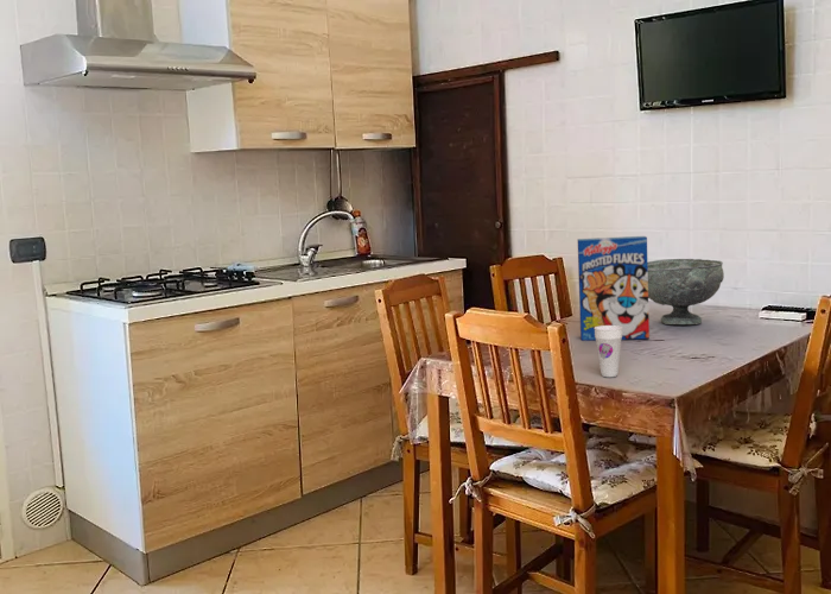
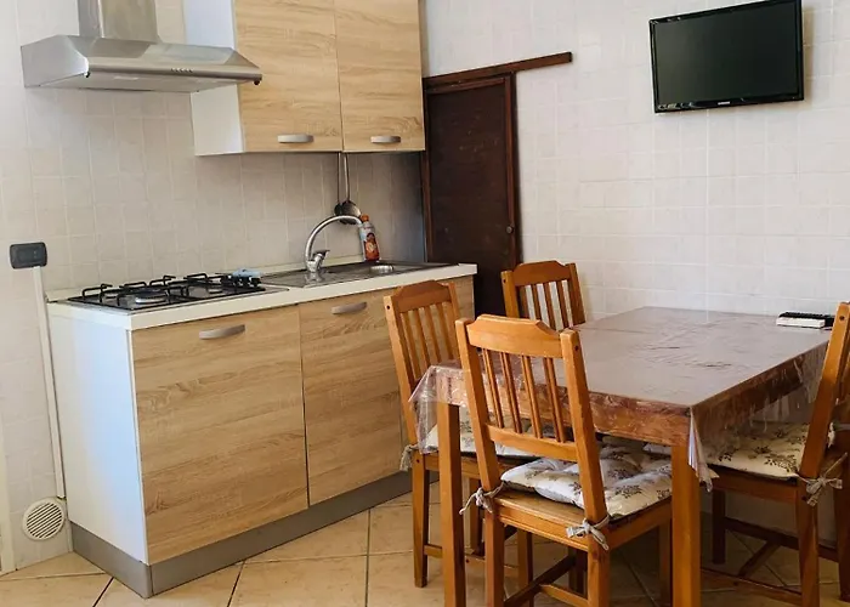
- cereal box (613, 287)
- decorative bowl (680, 292)
- cup (608, 350)
